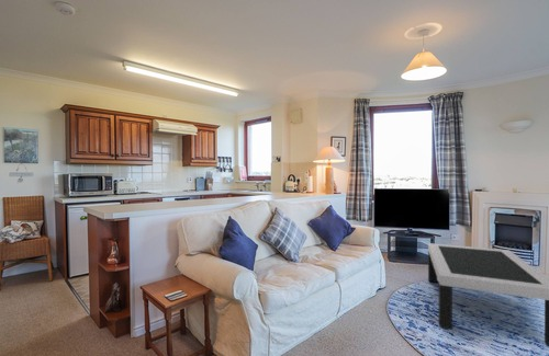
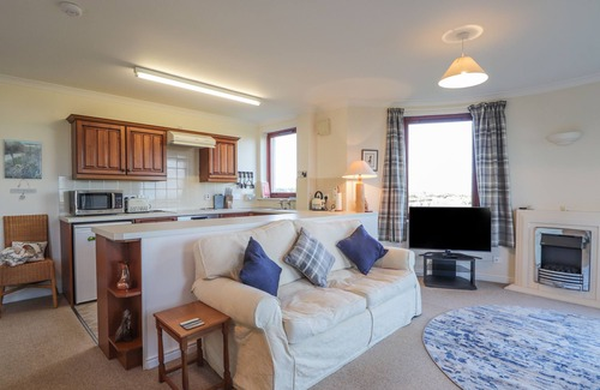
- coffee table (479, 283)
